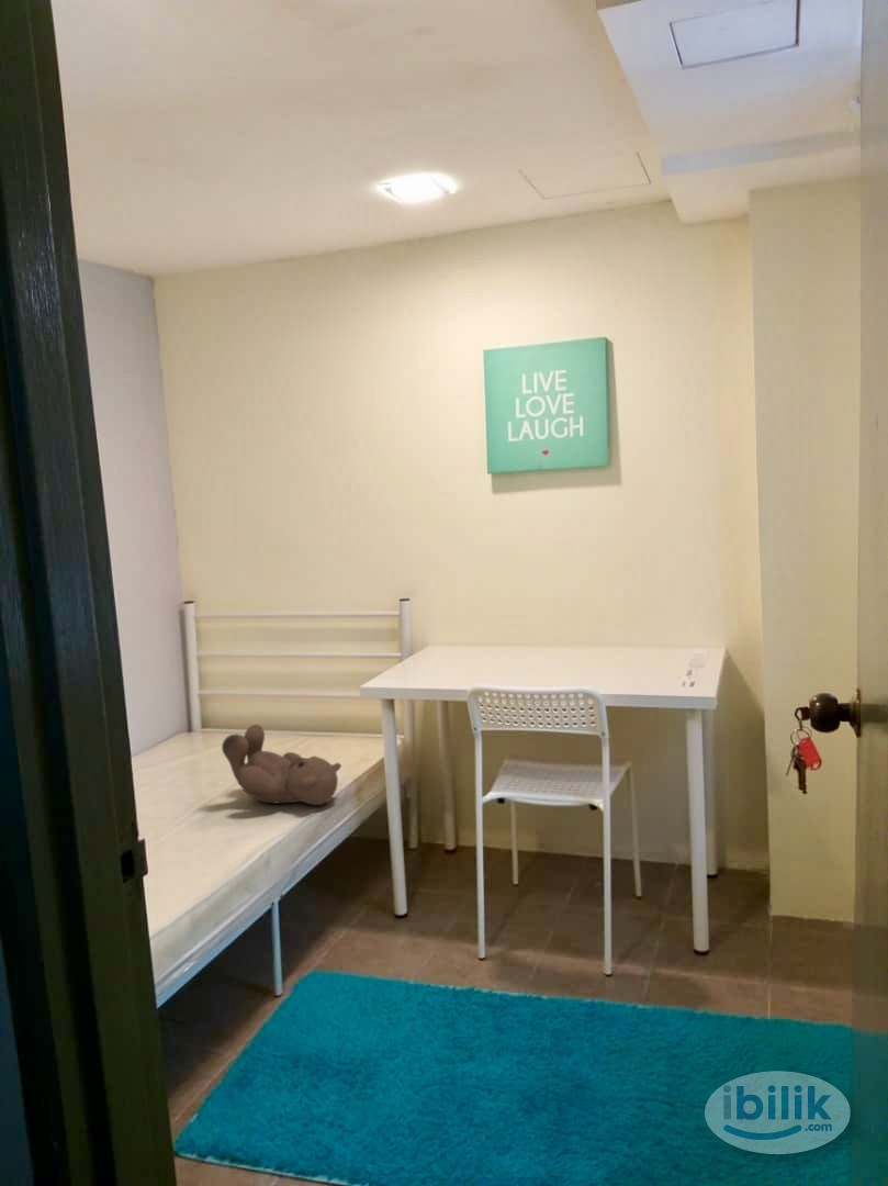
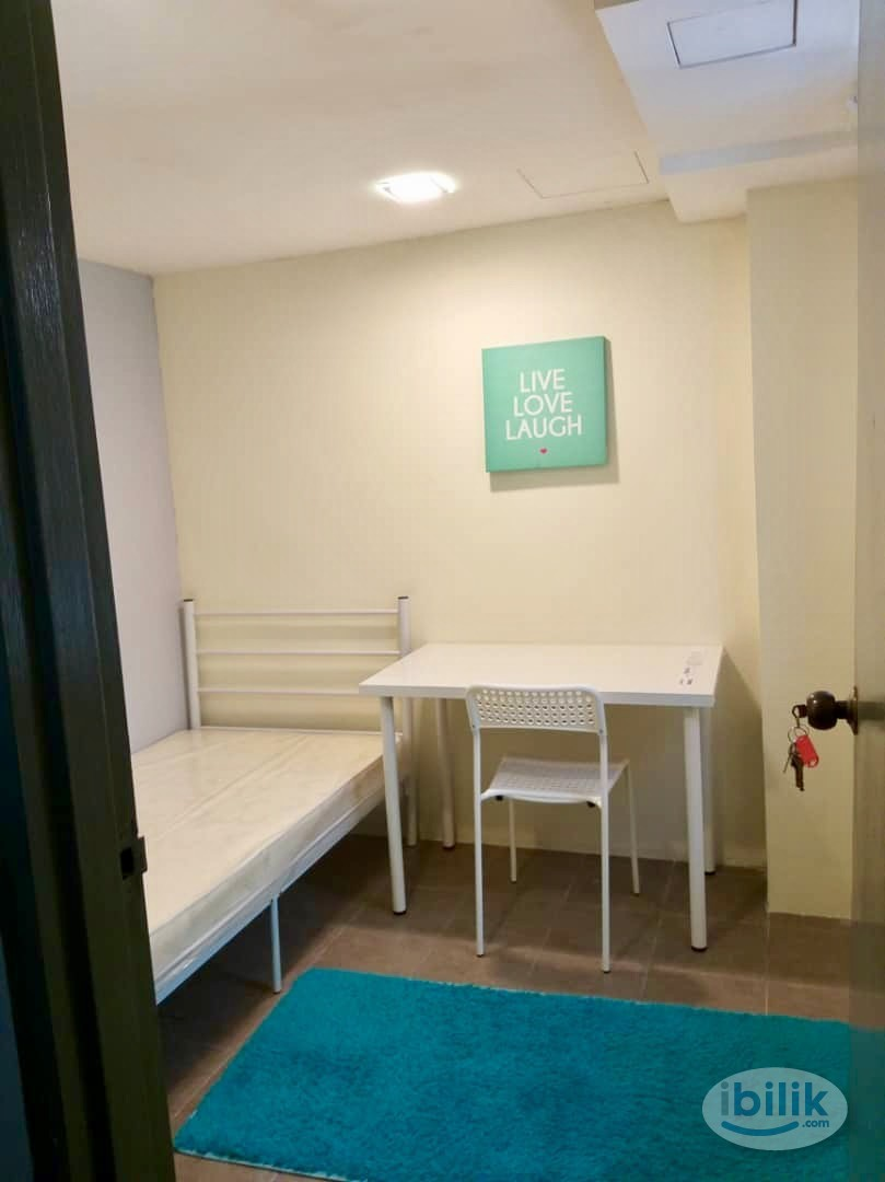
- teddy bear (283, 765)
